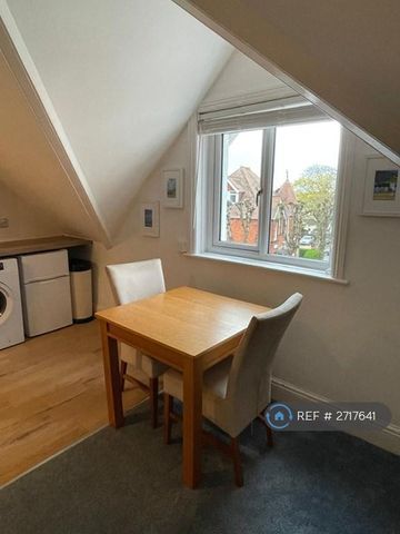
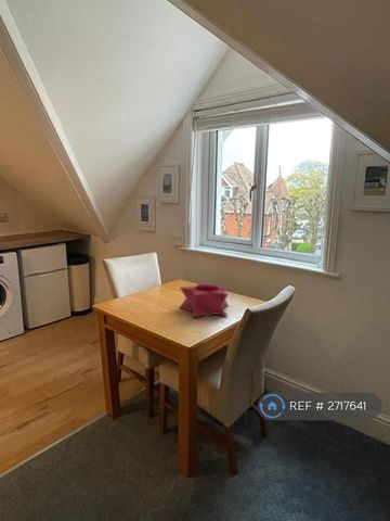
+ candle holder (205, 297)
